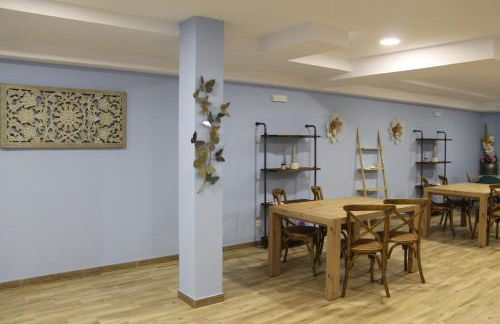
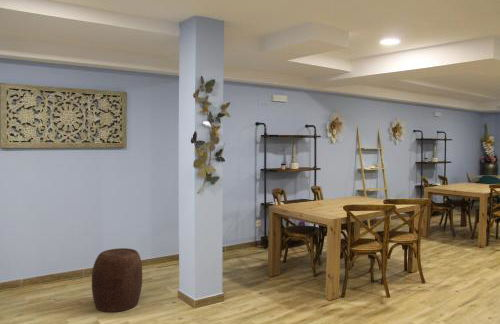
+ stool (117, 278)
